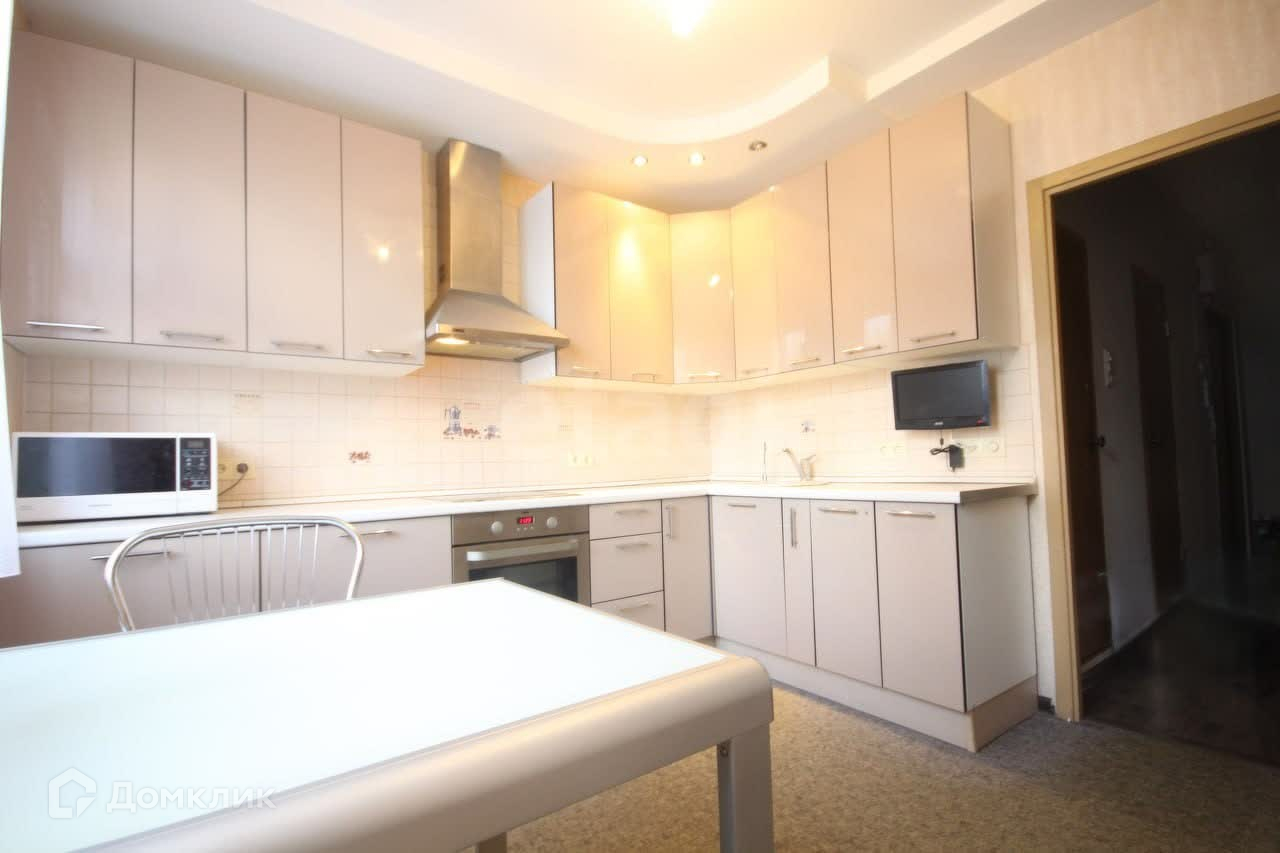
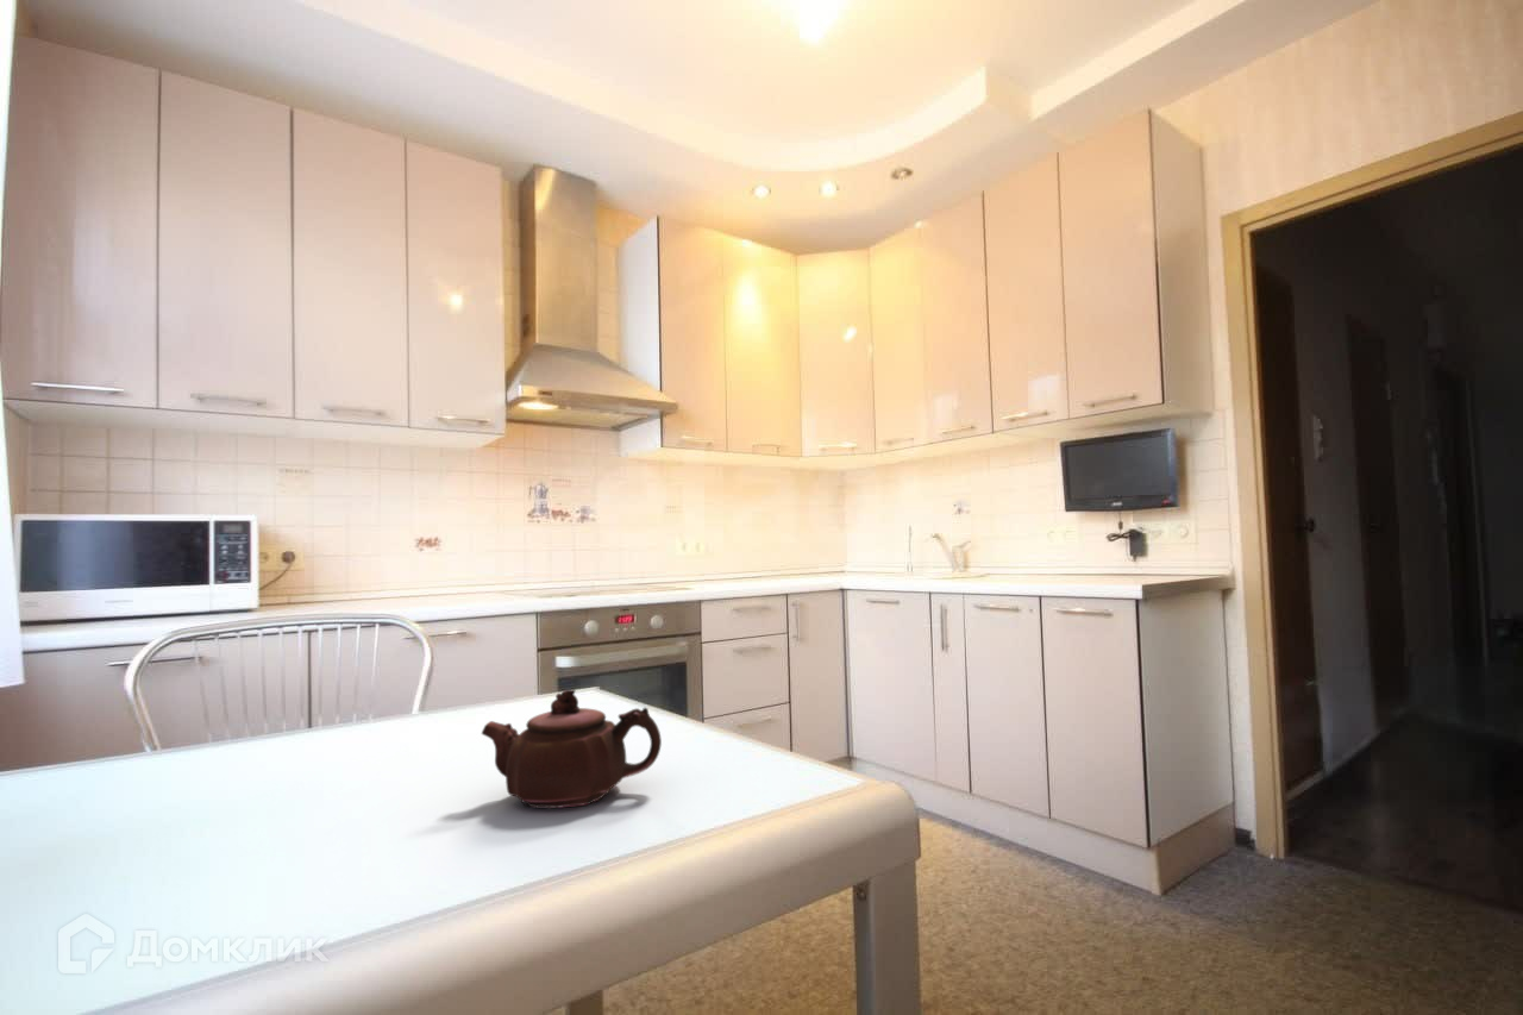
+ teapot (571, 740)
